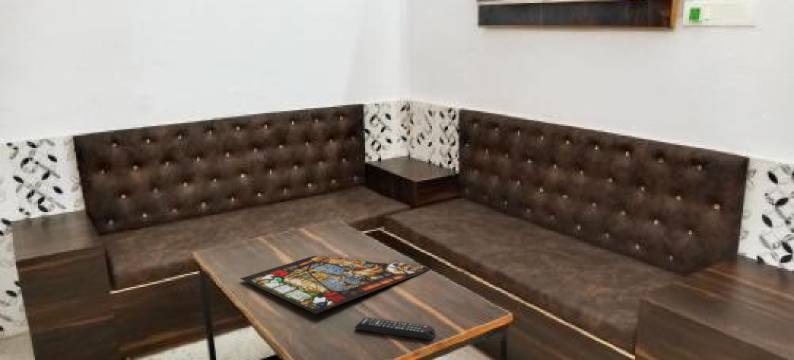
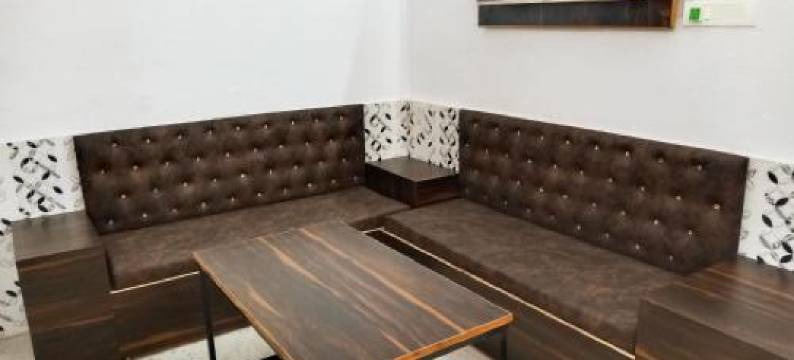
- stained glass panel (344, 270)
- remote control (394, 328)
